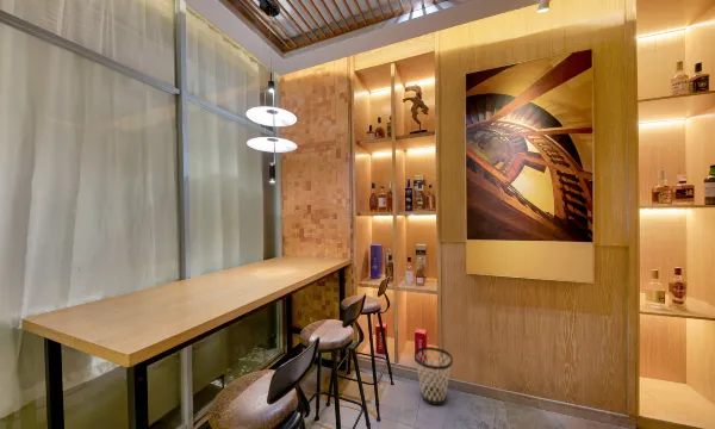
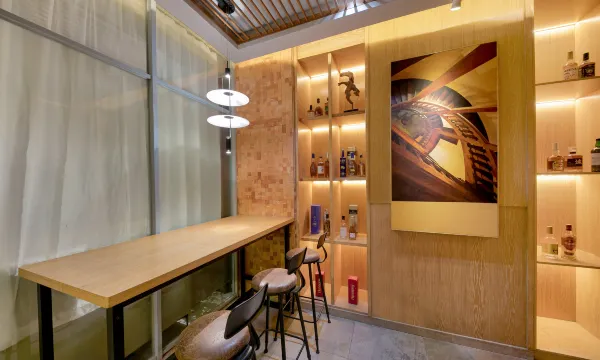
- wastebasket (433, 375)
